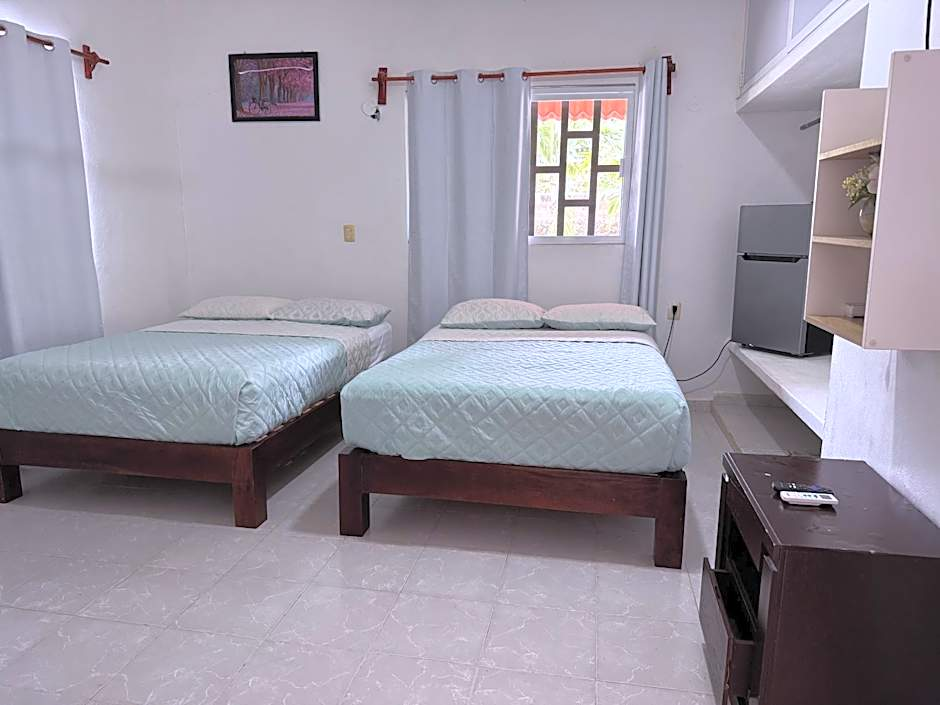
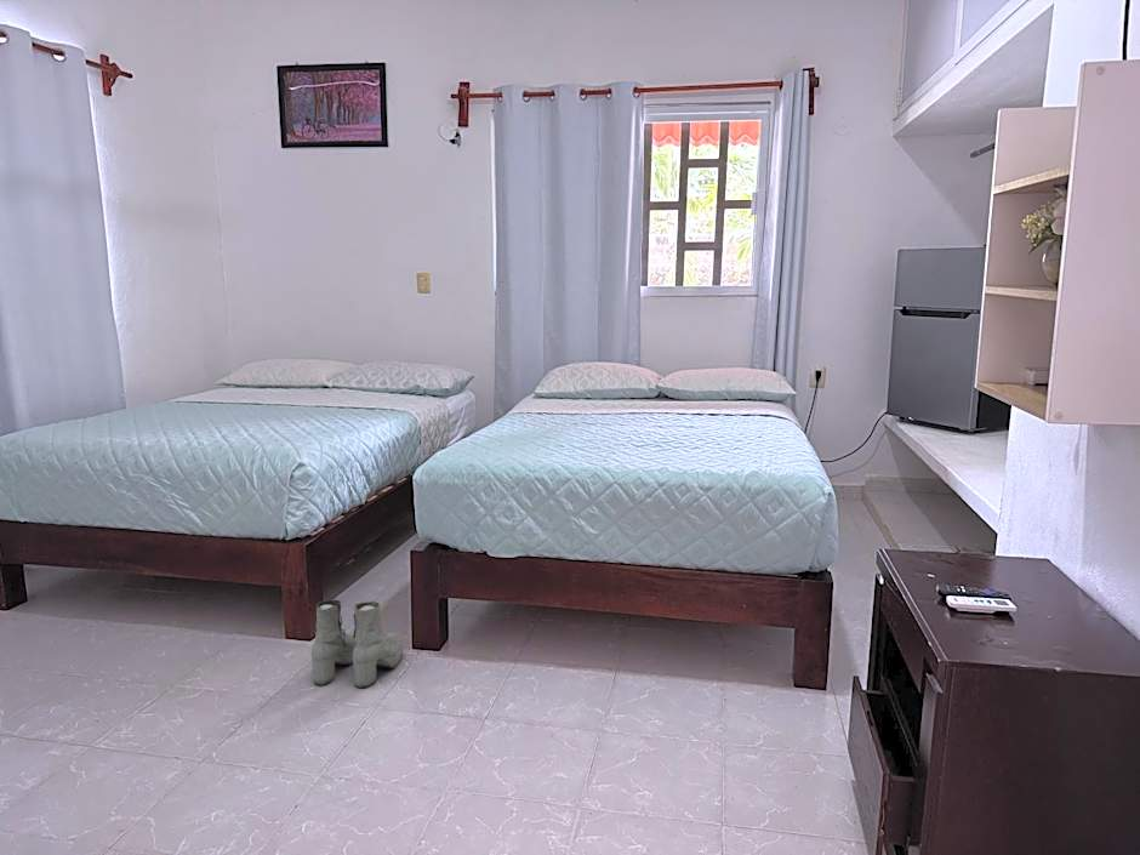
+ boots (357, 632)
